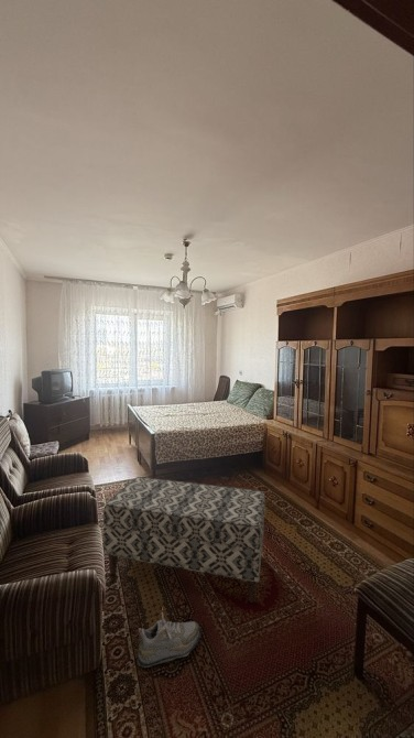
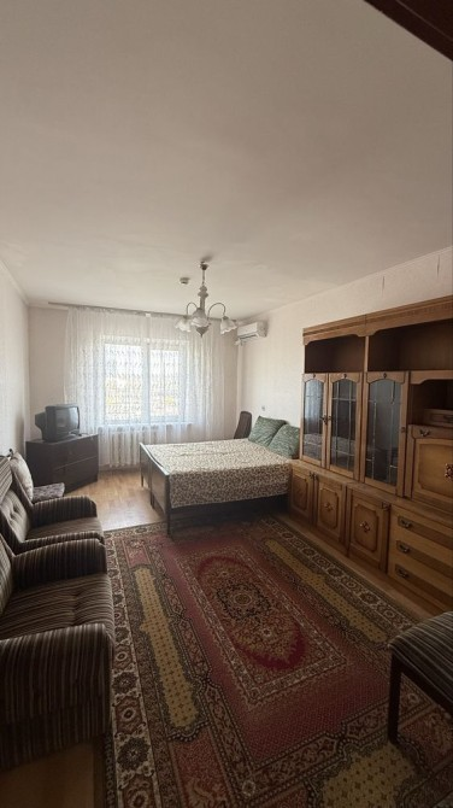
- shoe (170, 634)
- bench (187, 531)
